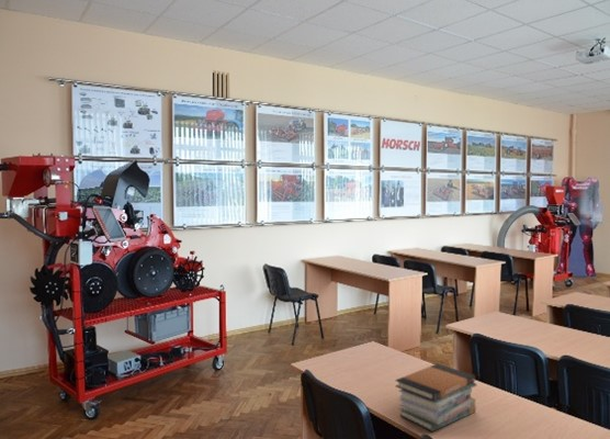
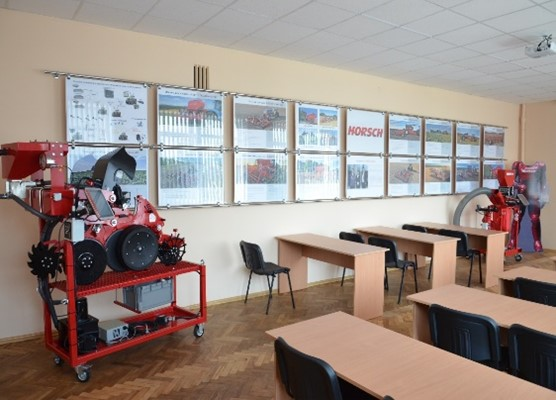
- book stack (436, 395)
